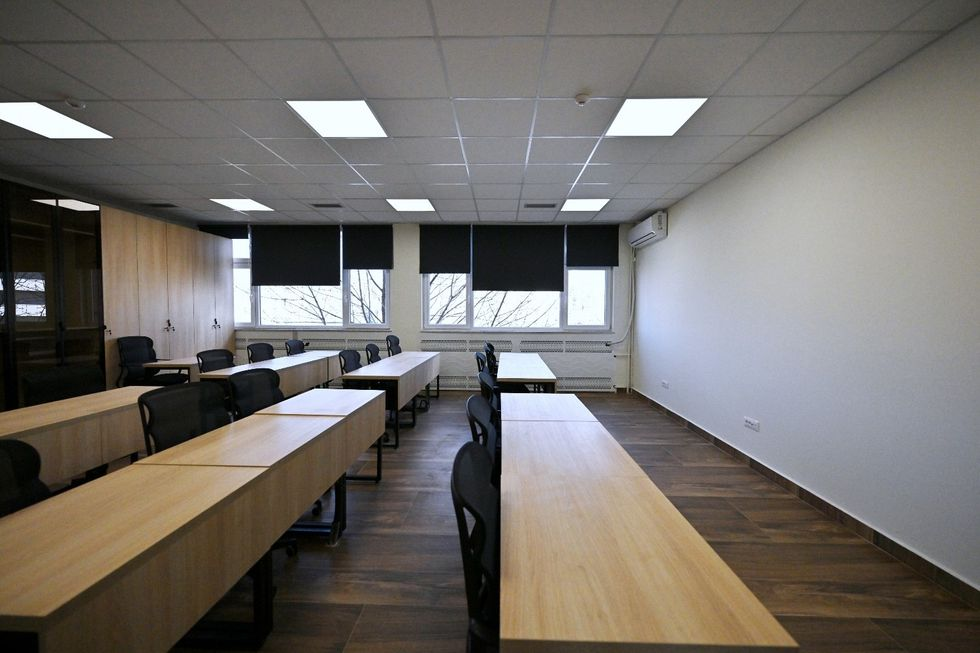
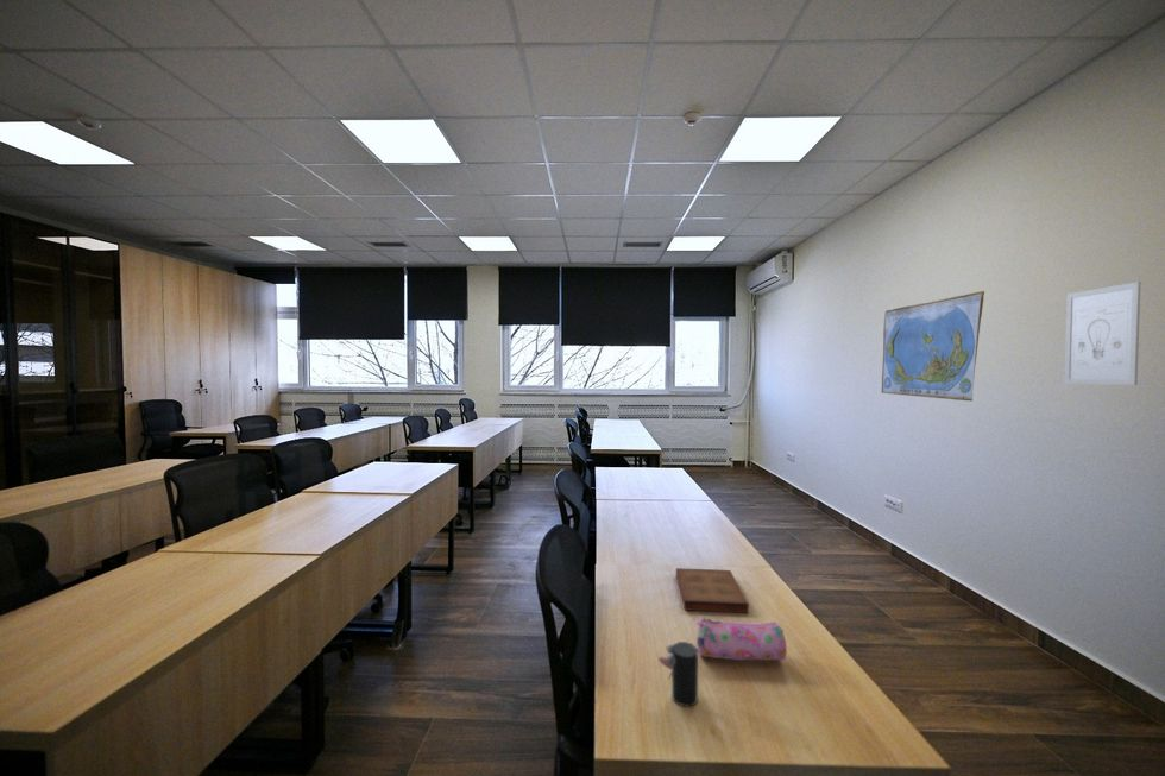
+ world map (924, 349)
+ book (709, 588)
+ pencil case (738, 638)
+ wall art (1100, 336)
+ cup (678, 671)
